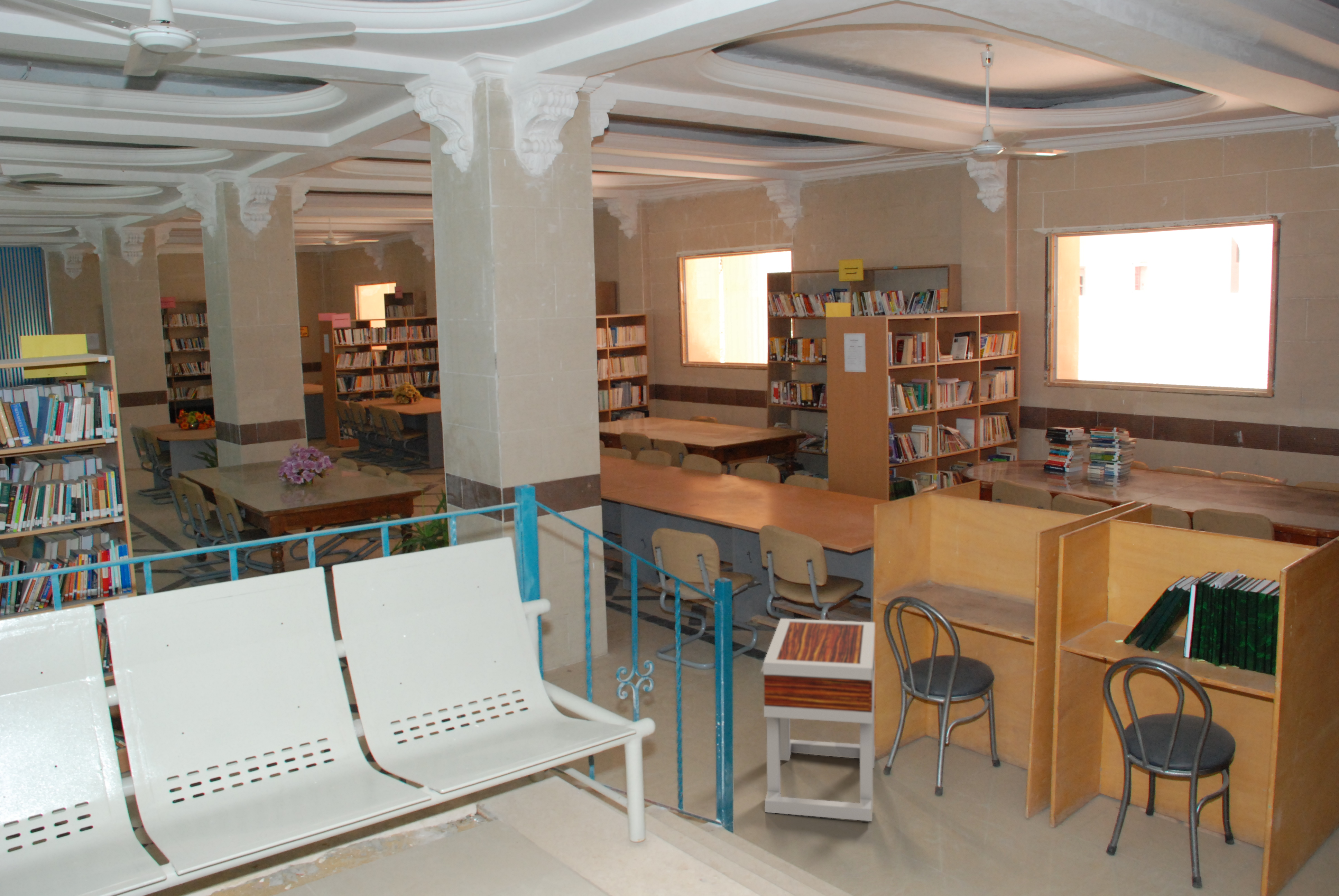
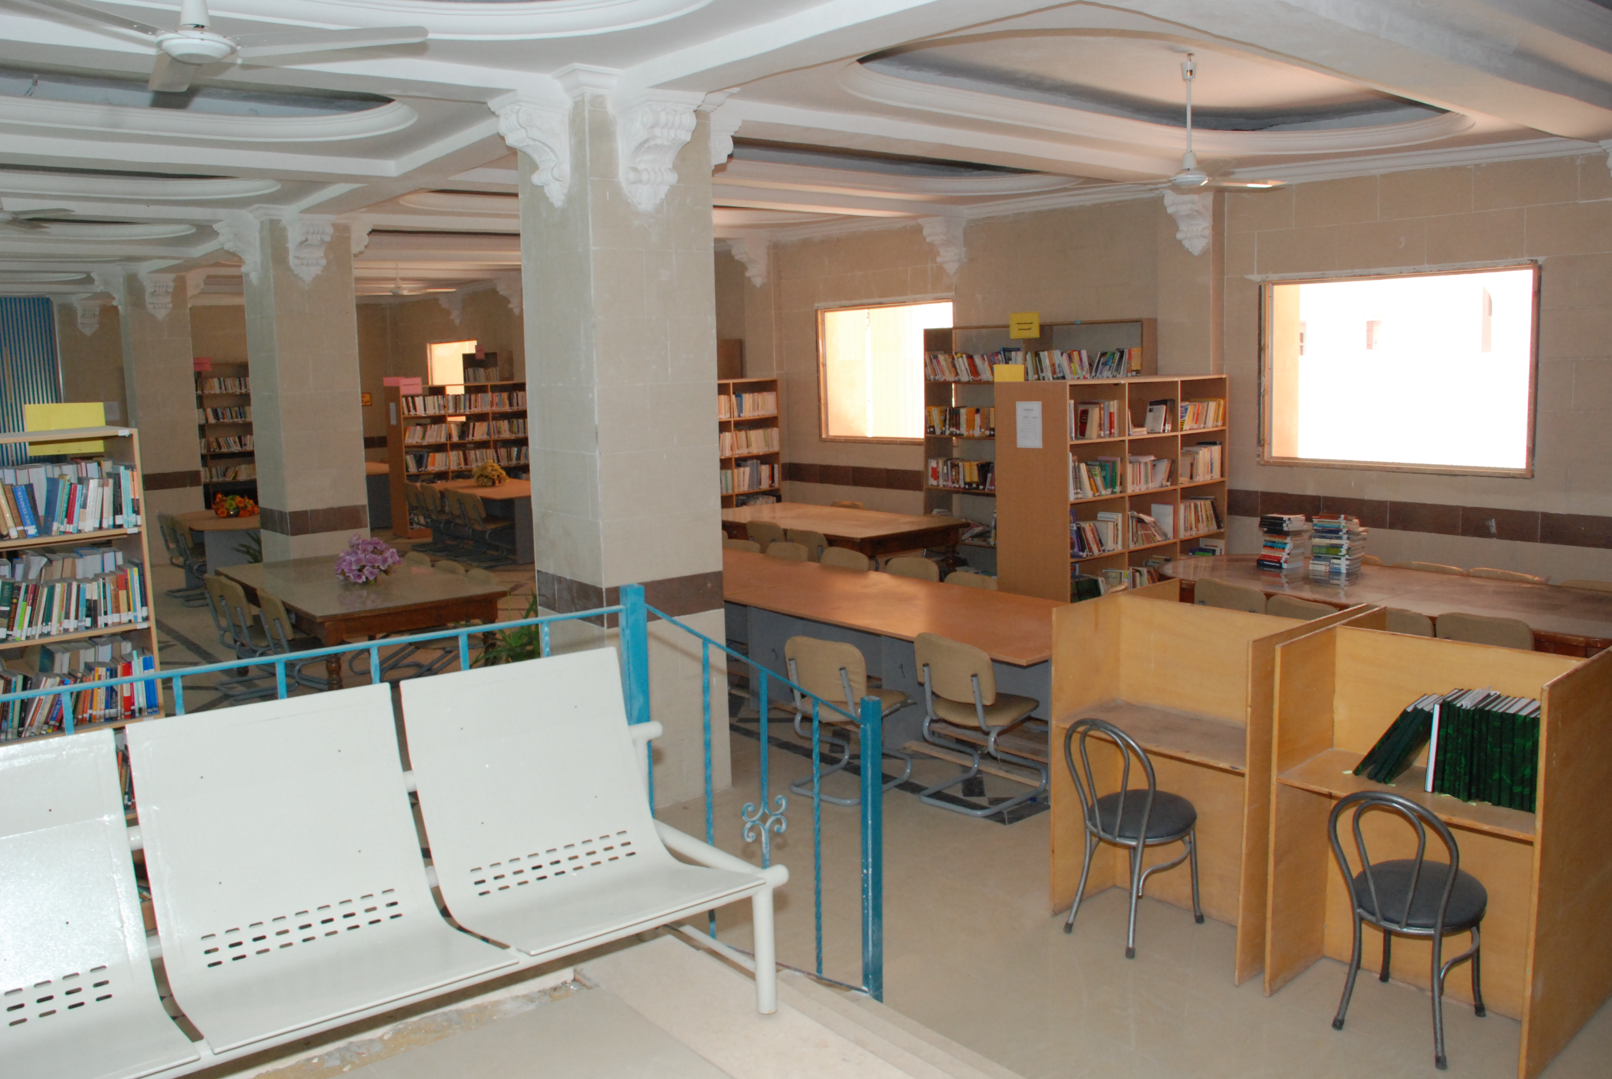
- side table (819, 712)
